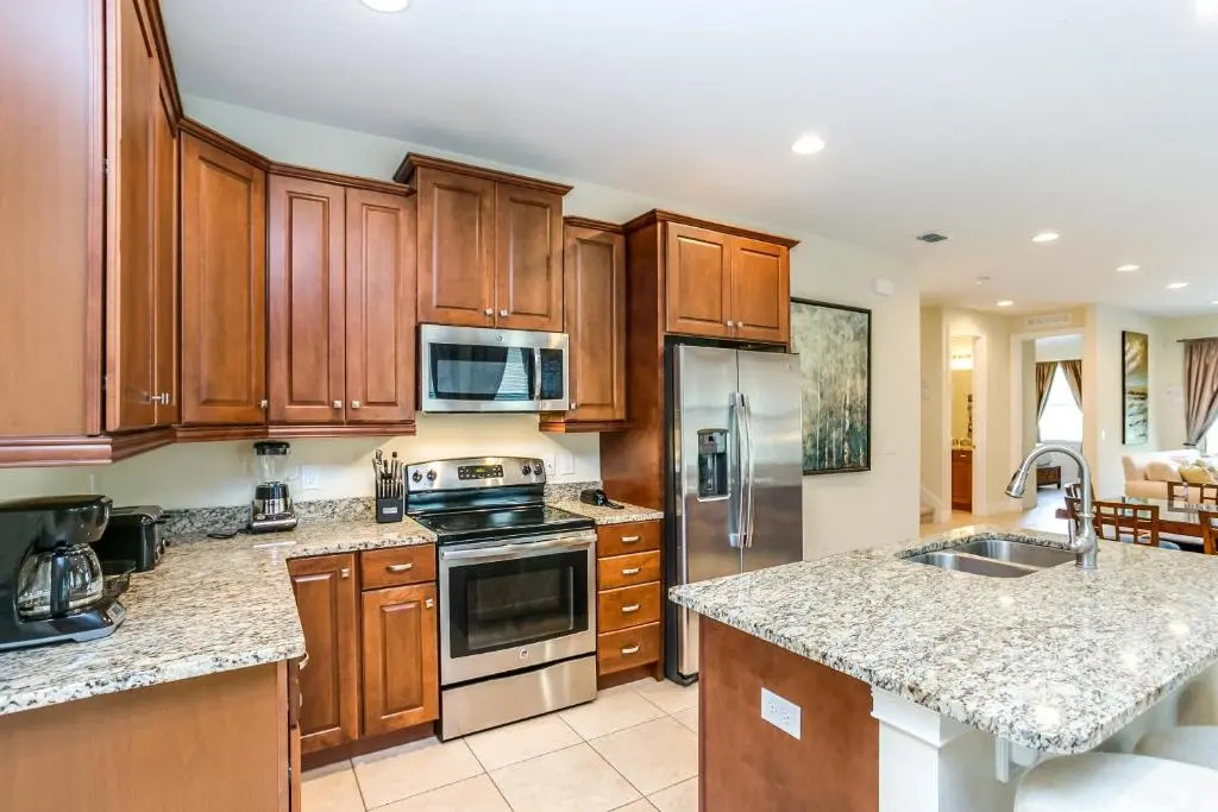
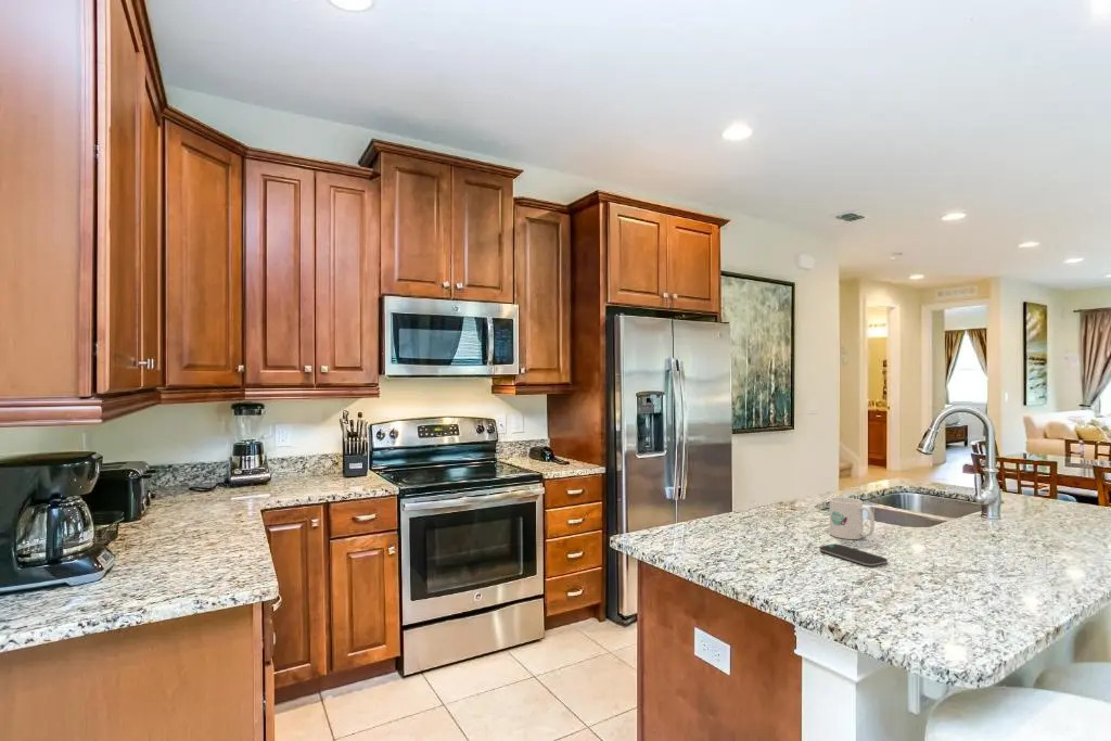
+ mug (852, 519)
+ smartphone (852, 554)
